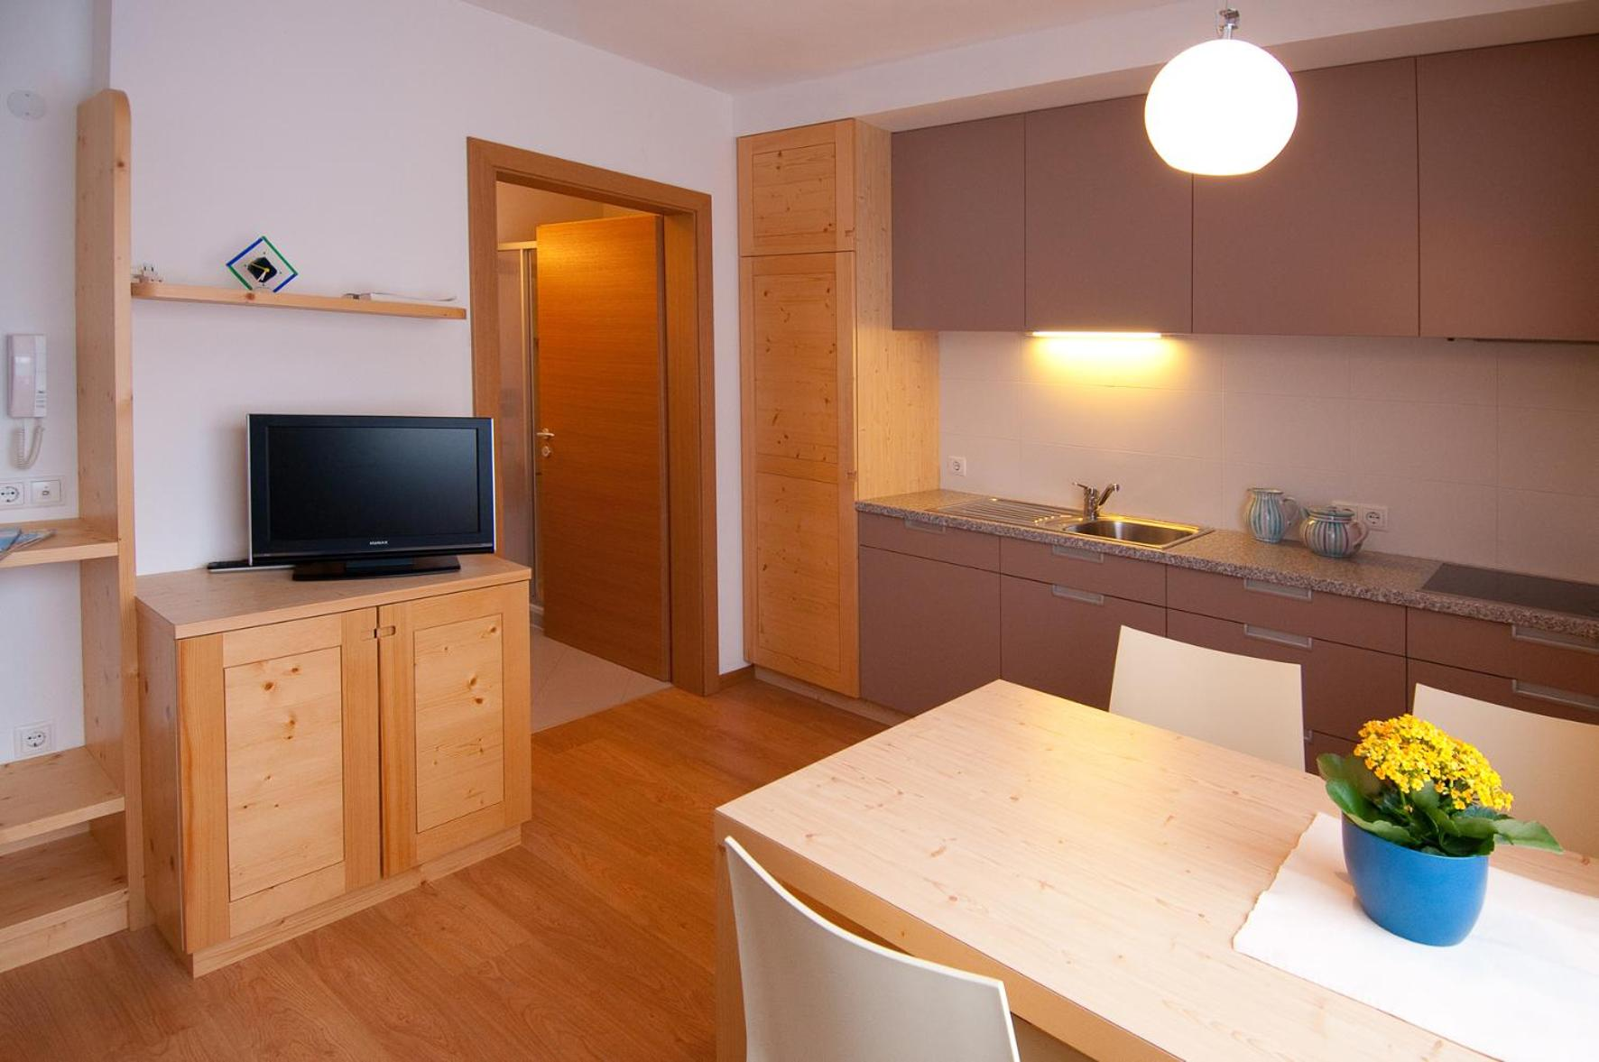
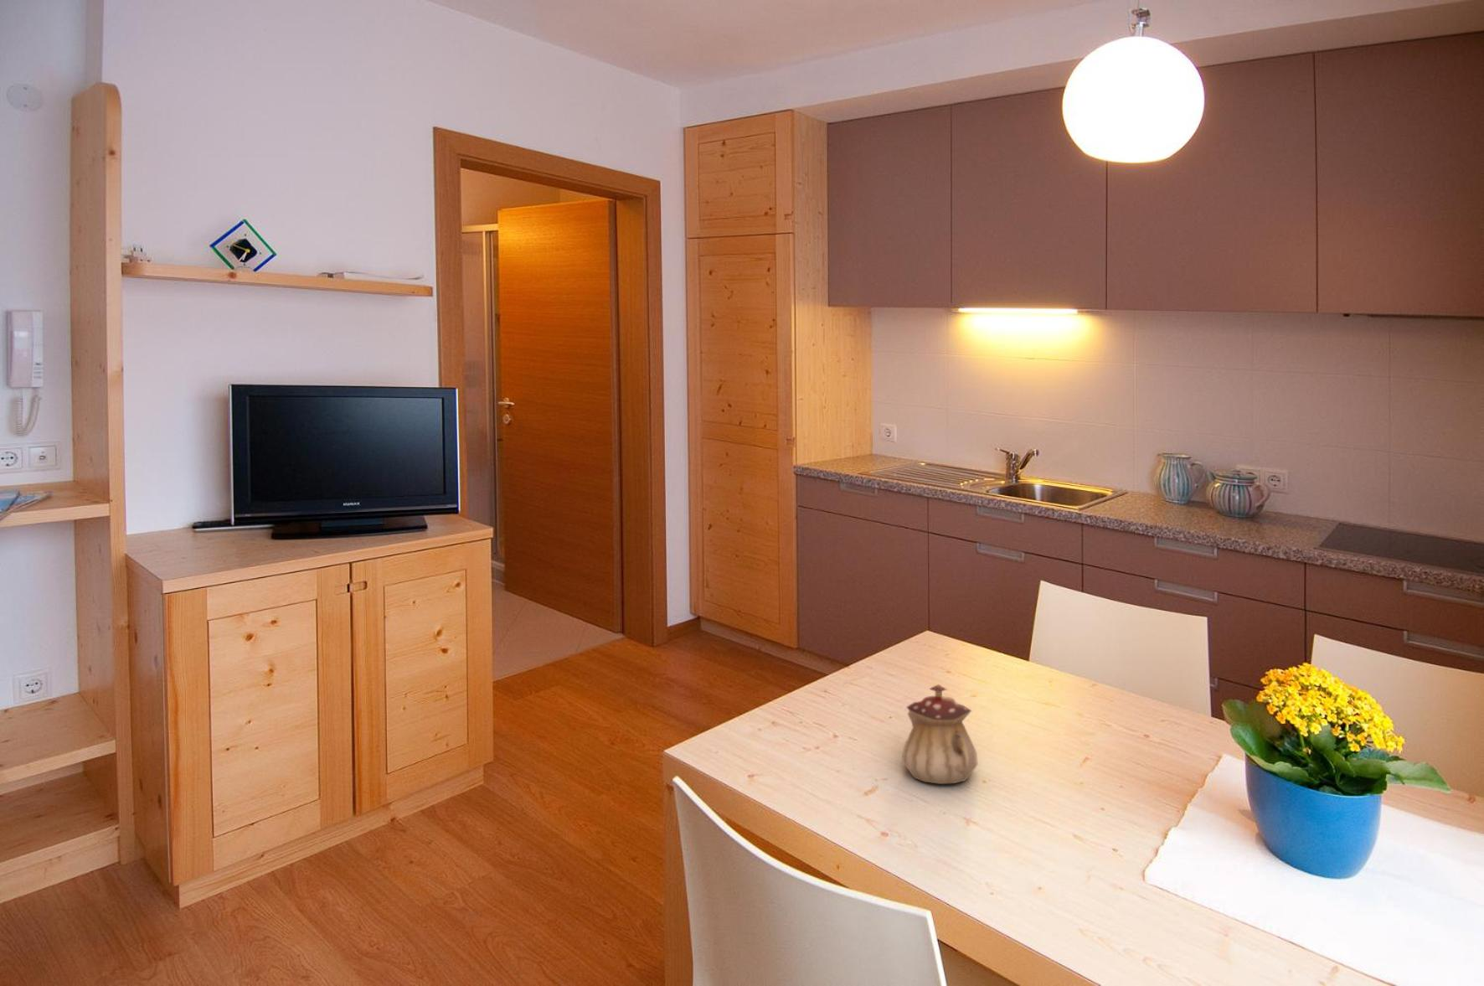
+ teapot (942, 731)
